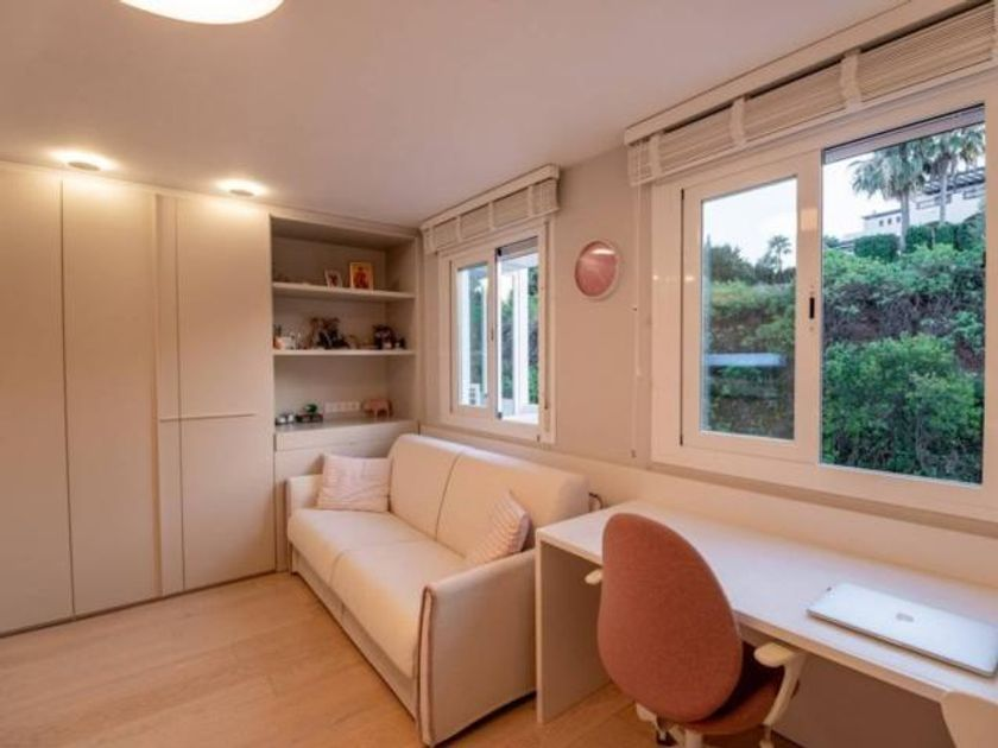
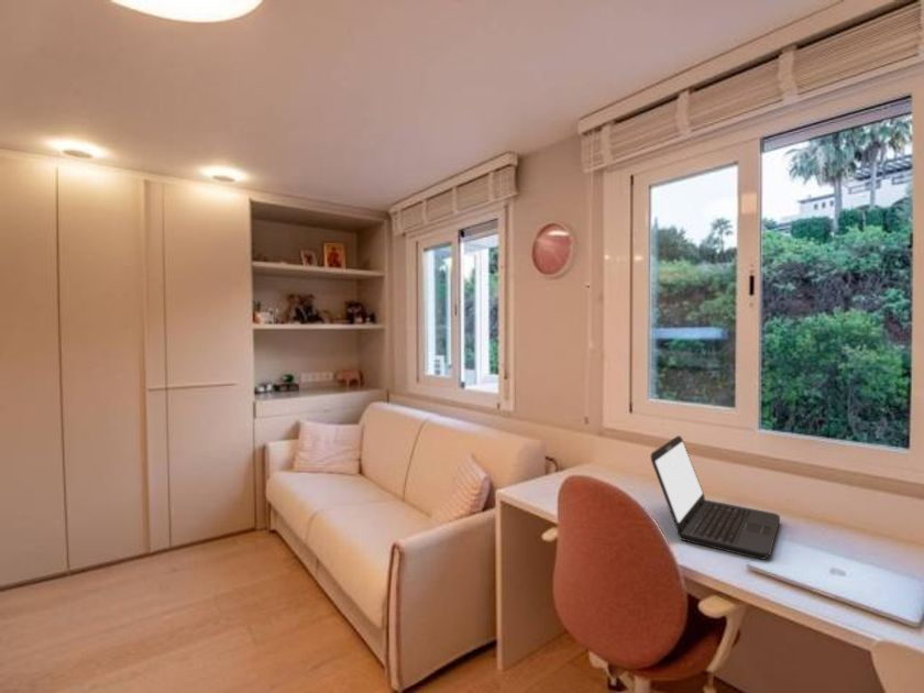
+ laptop (716, 502)
